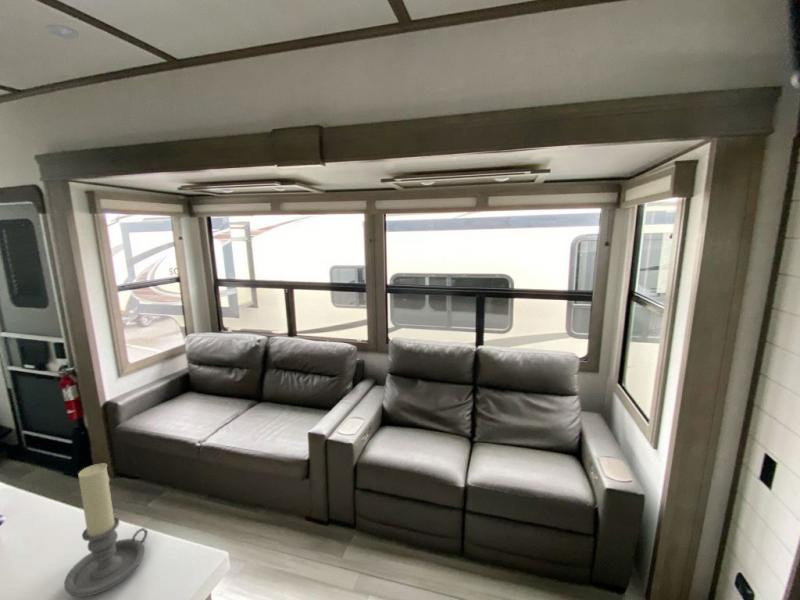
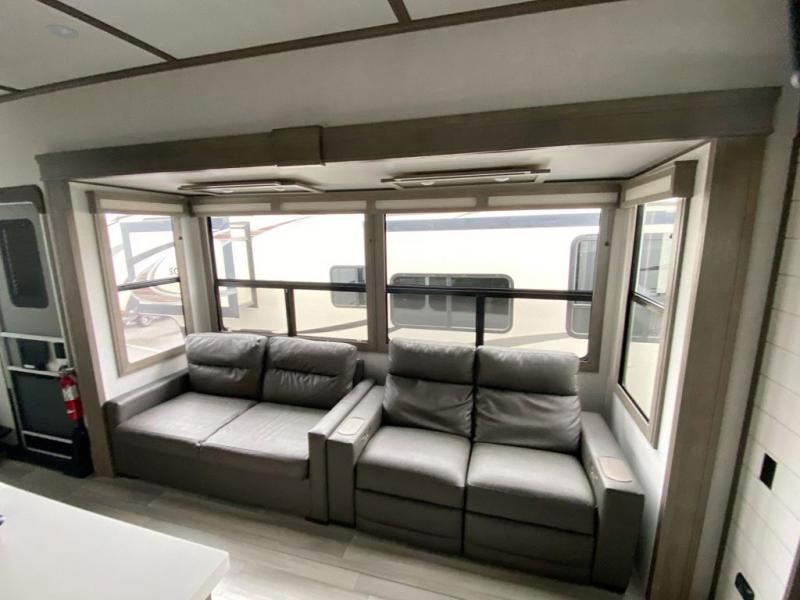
- candle holder (107, 516)
